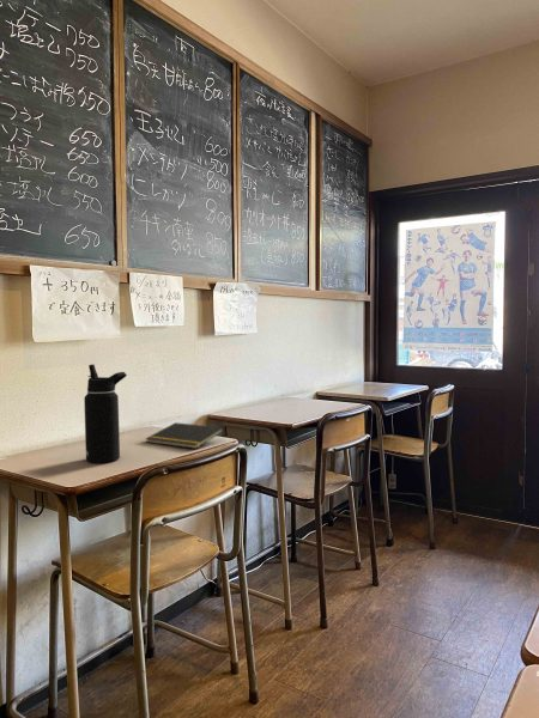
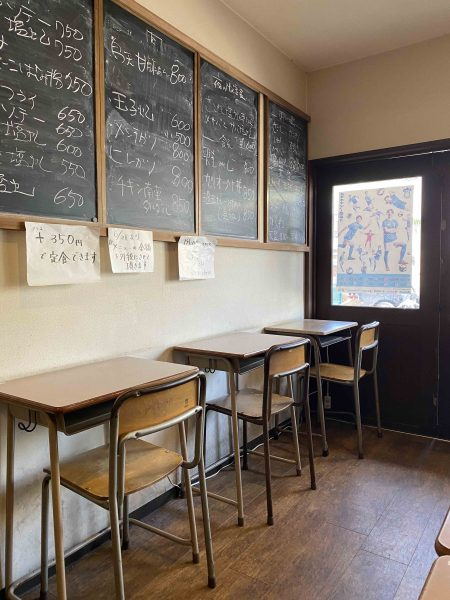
- water bottle (105, 412)
- notepad (184, 434)
